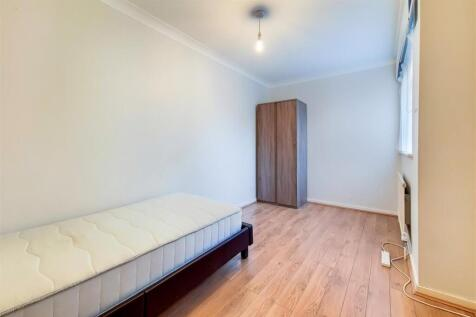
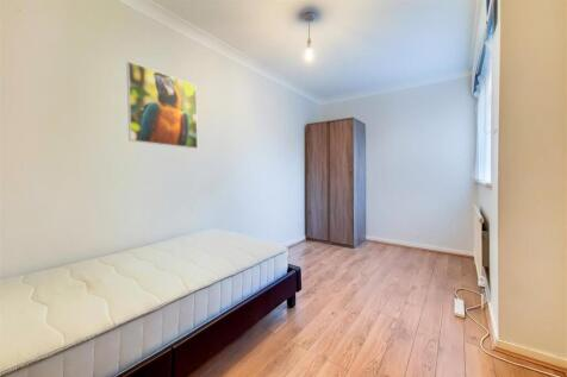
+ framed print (166, 109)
